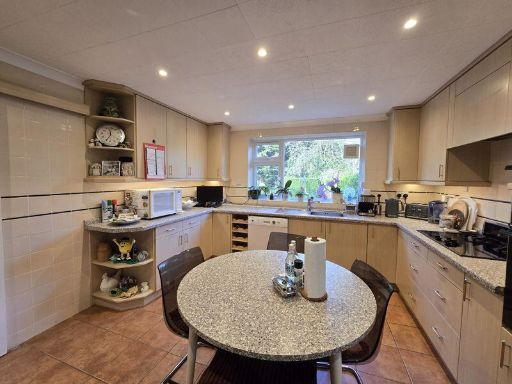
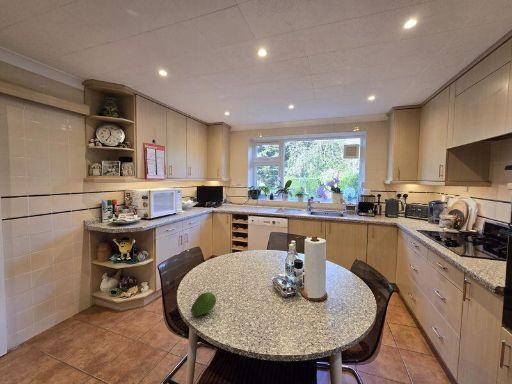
+ fruit (203, 303)
